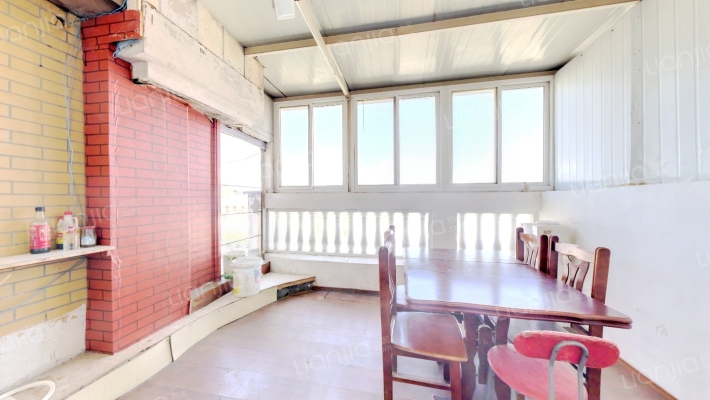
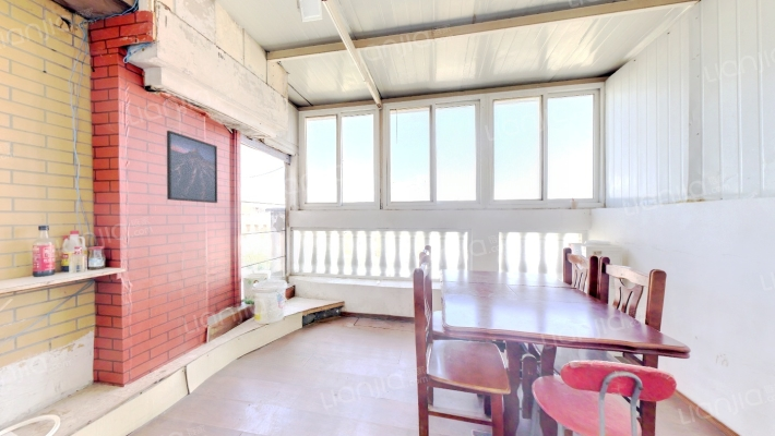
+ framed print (194, 170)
